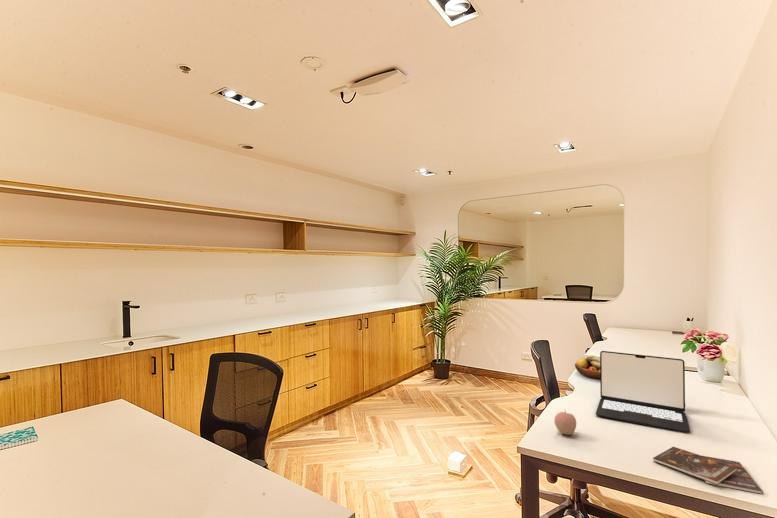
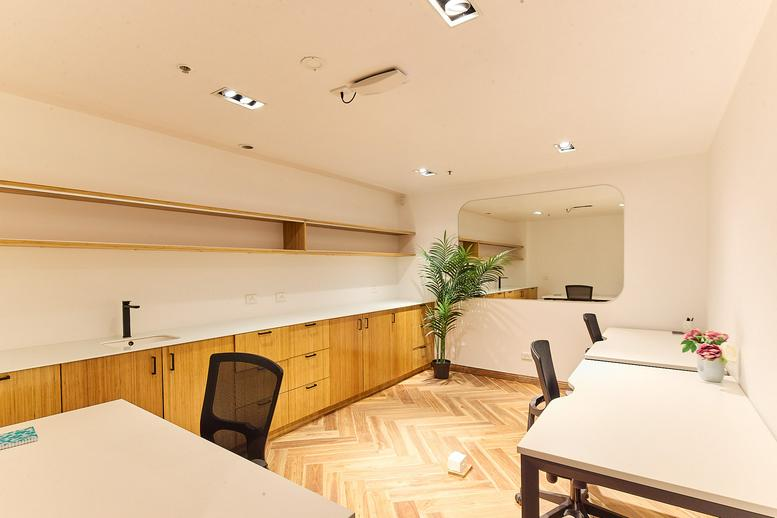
- apple (565, 421)
- fruit bowl (599, 365)
- laptop (640, 387)
- booklet (712, 465)
